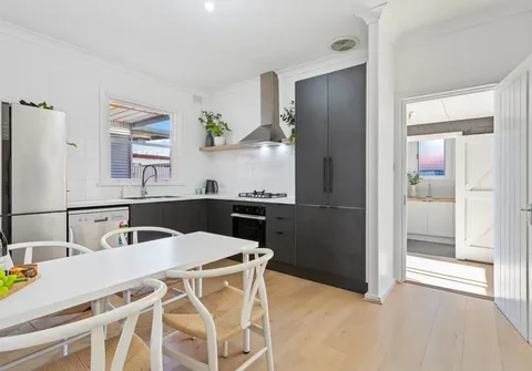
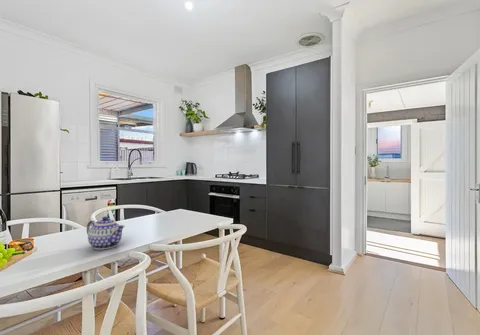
+ teapot (105, 231)
